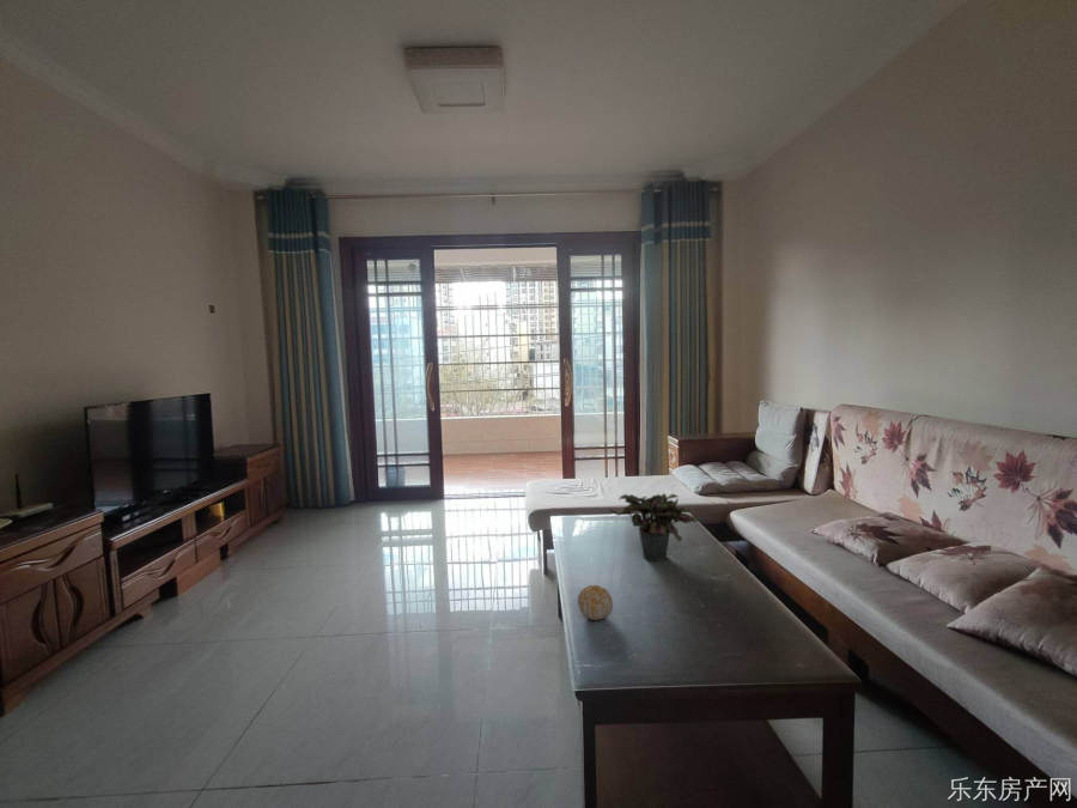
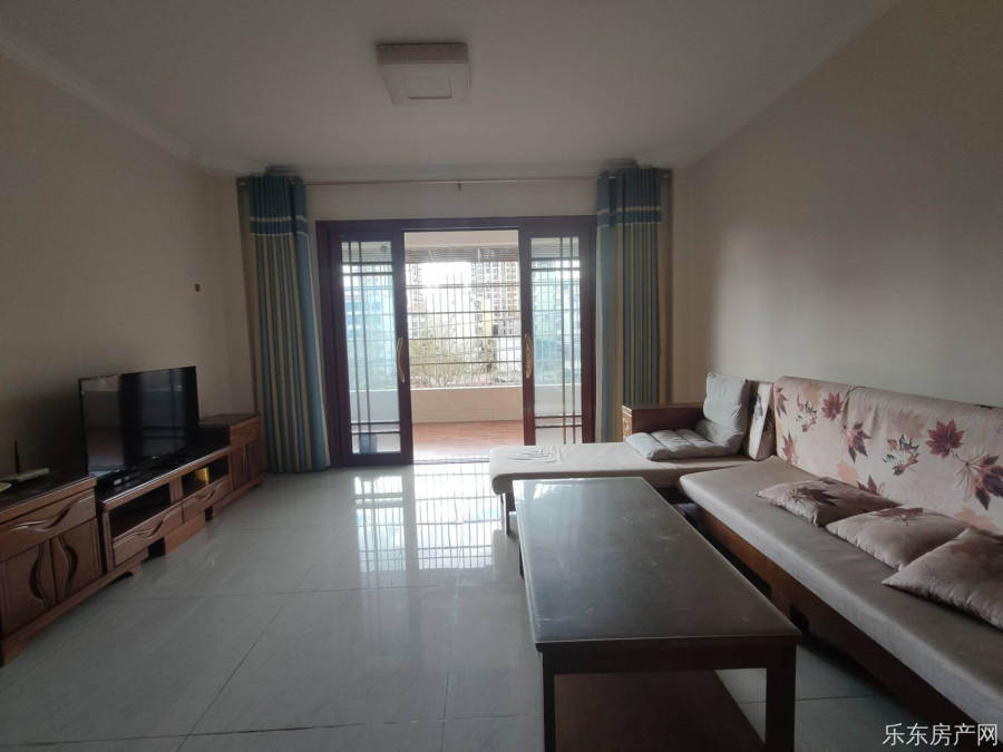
- potted plant (655, 525)
- fruit (595, 602)
